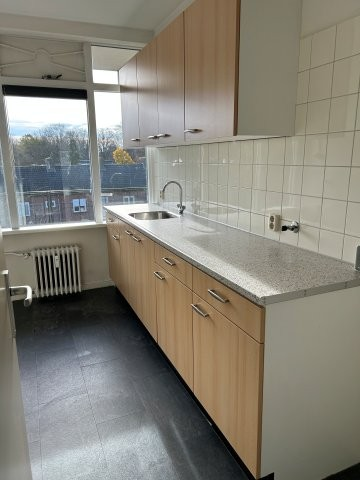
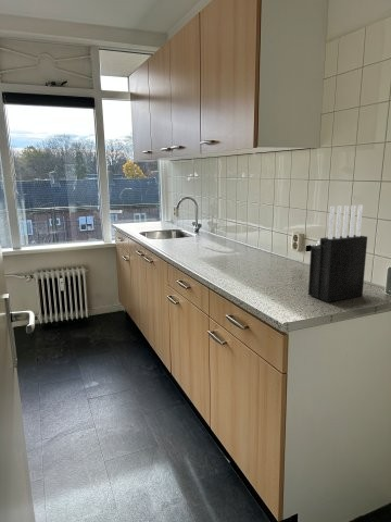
+ knife block (336, 250)
